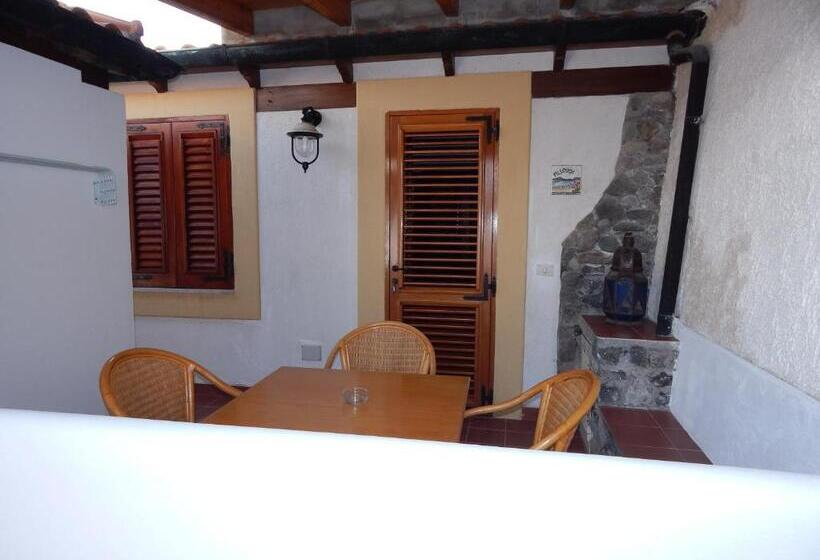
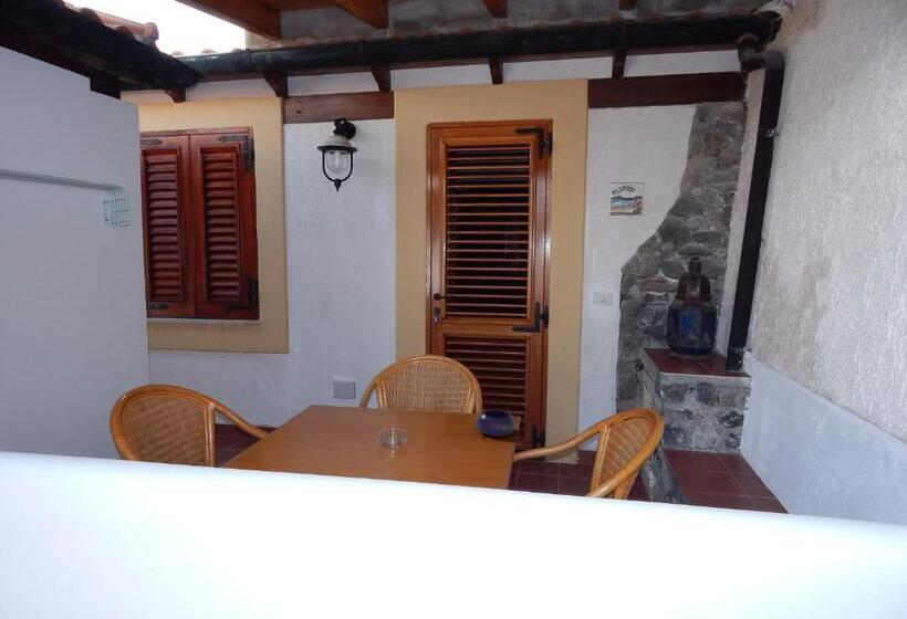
+ bowl (492, 422)
